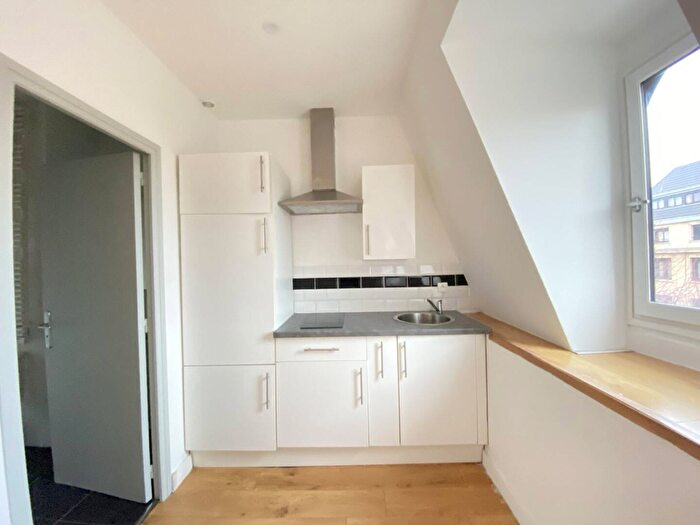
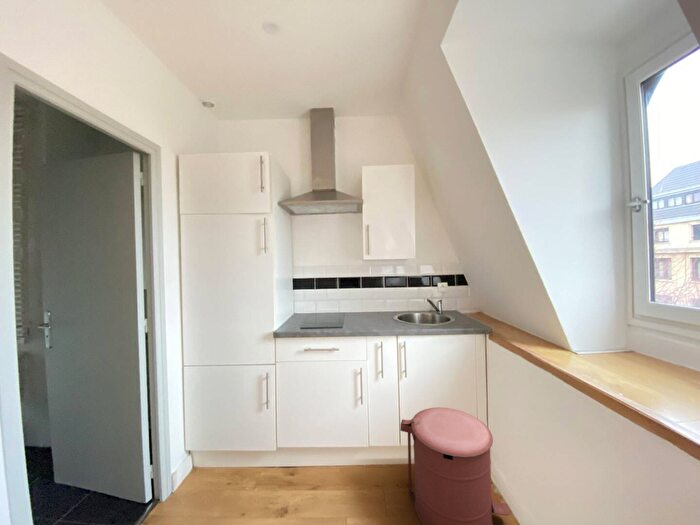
+ trash can (451, 467)
